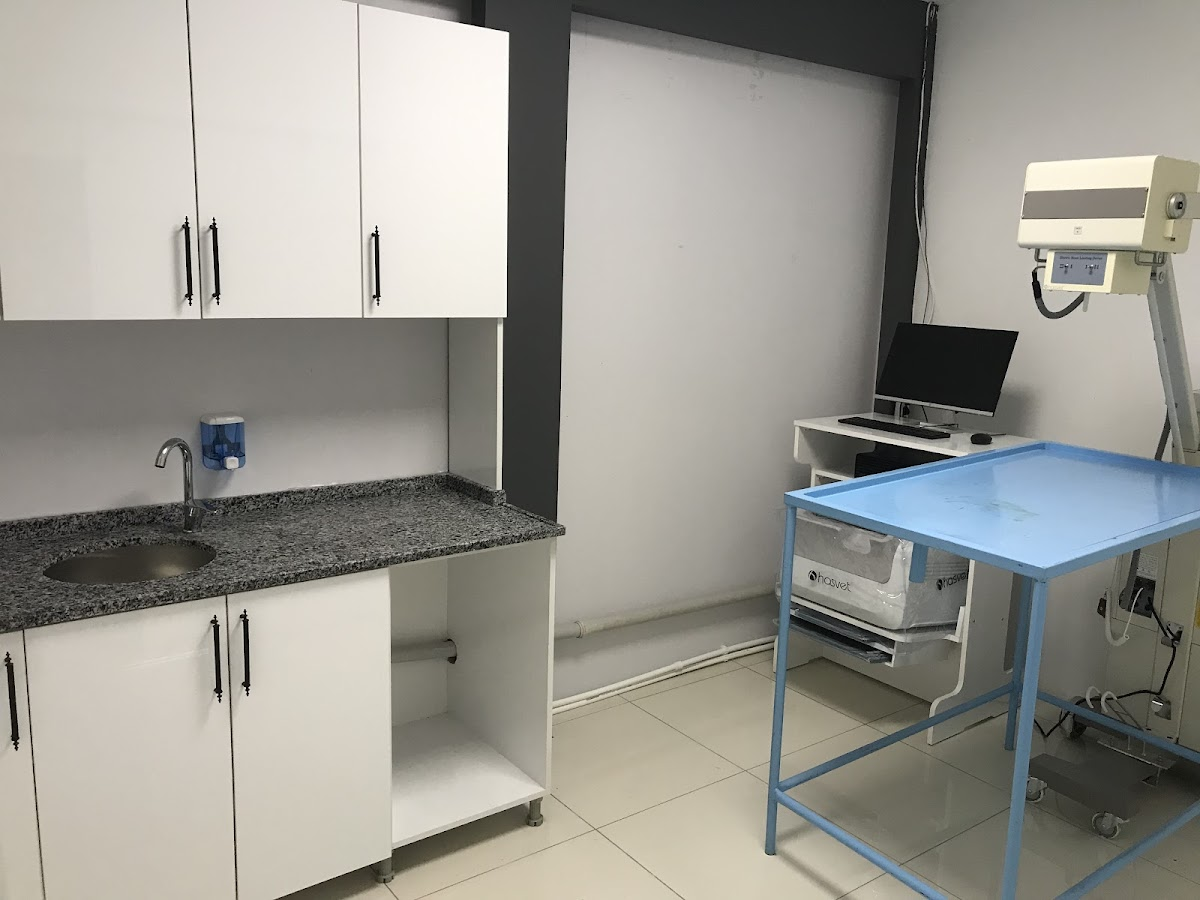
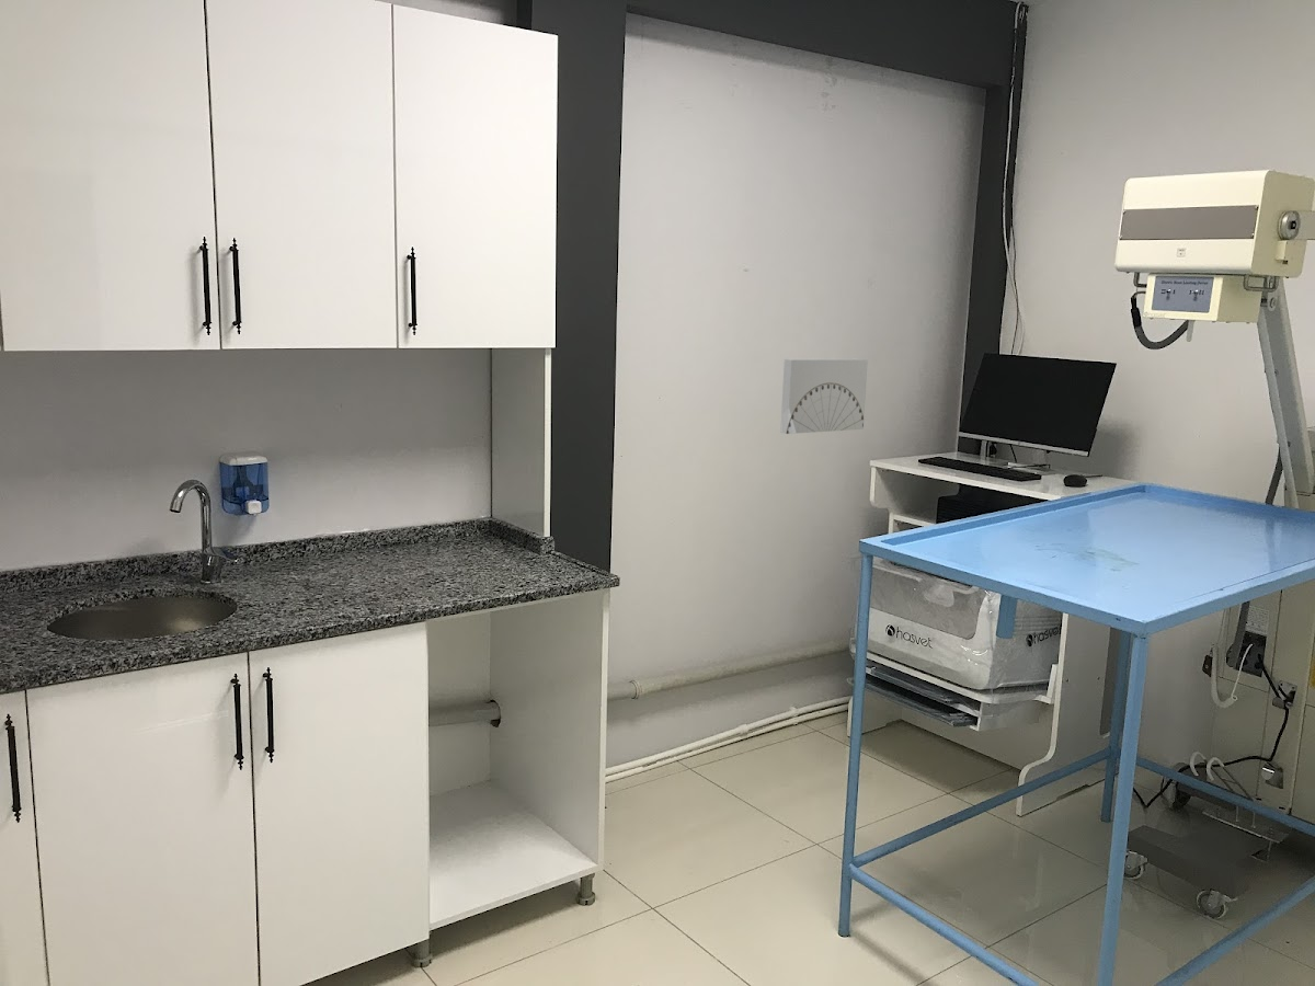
+ wall art (824, 394)
